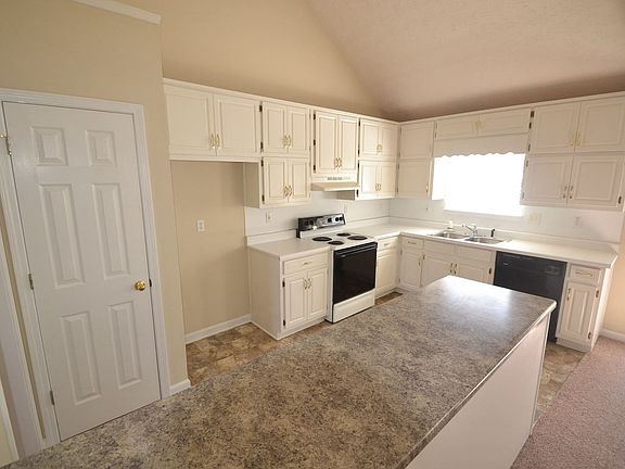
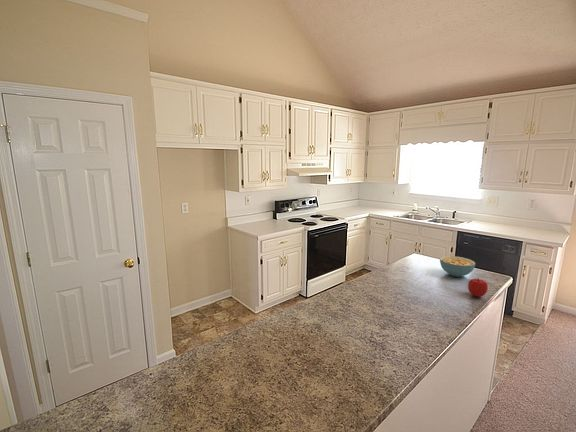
+ cereal bowl (456, 267)
+ fruit (477, 287)
